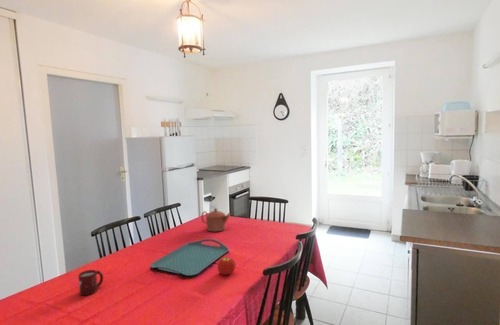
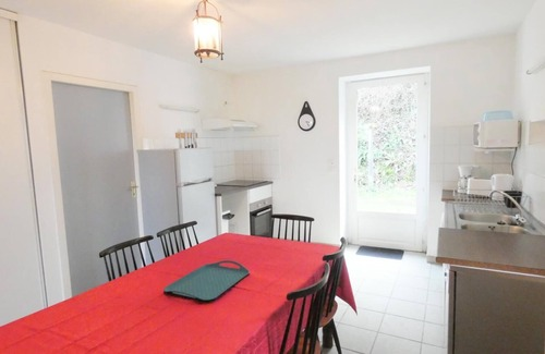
- teapot (216, 218)
- fruit (226, 265)
- cup (91, 280)
